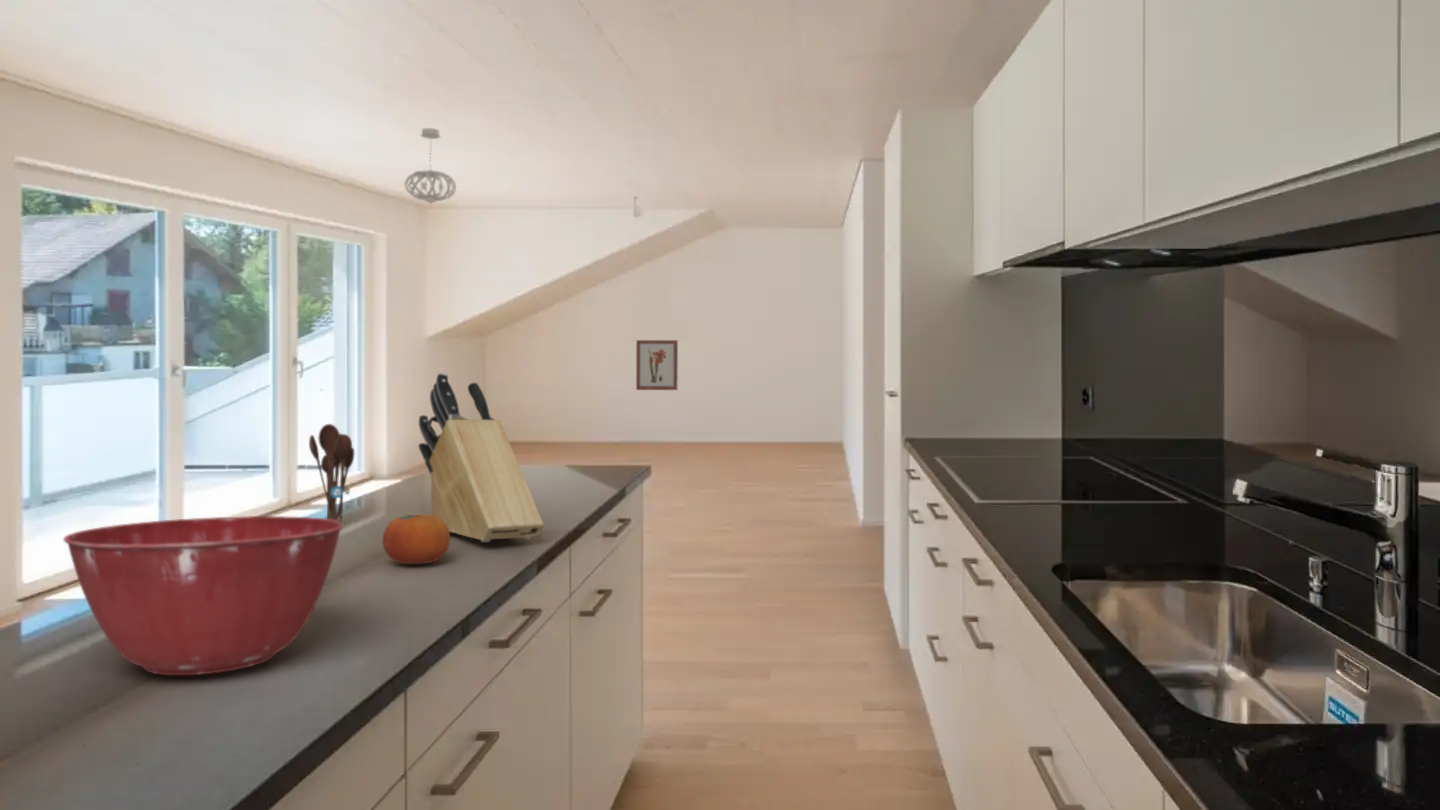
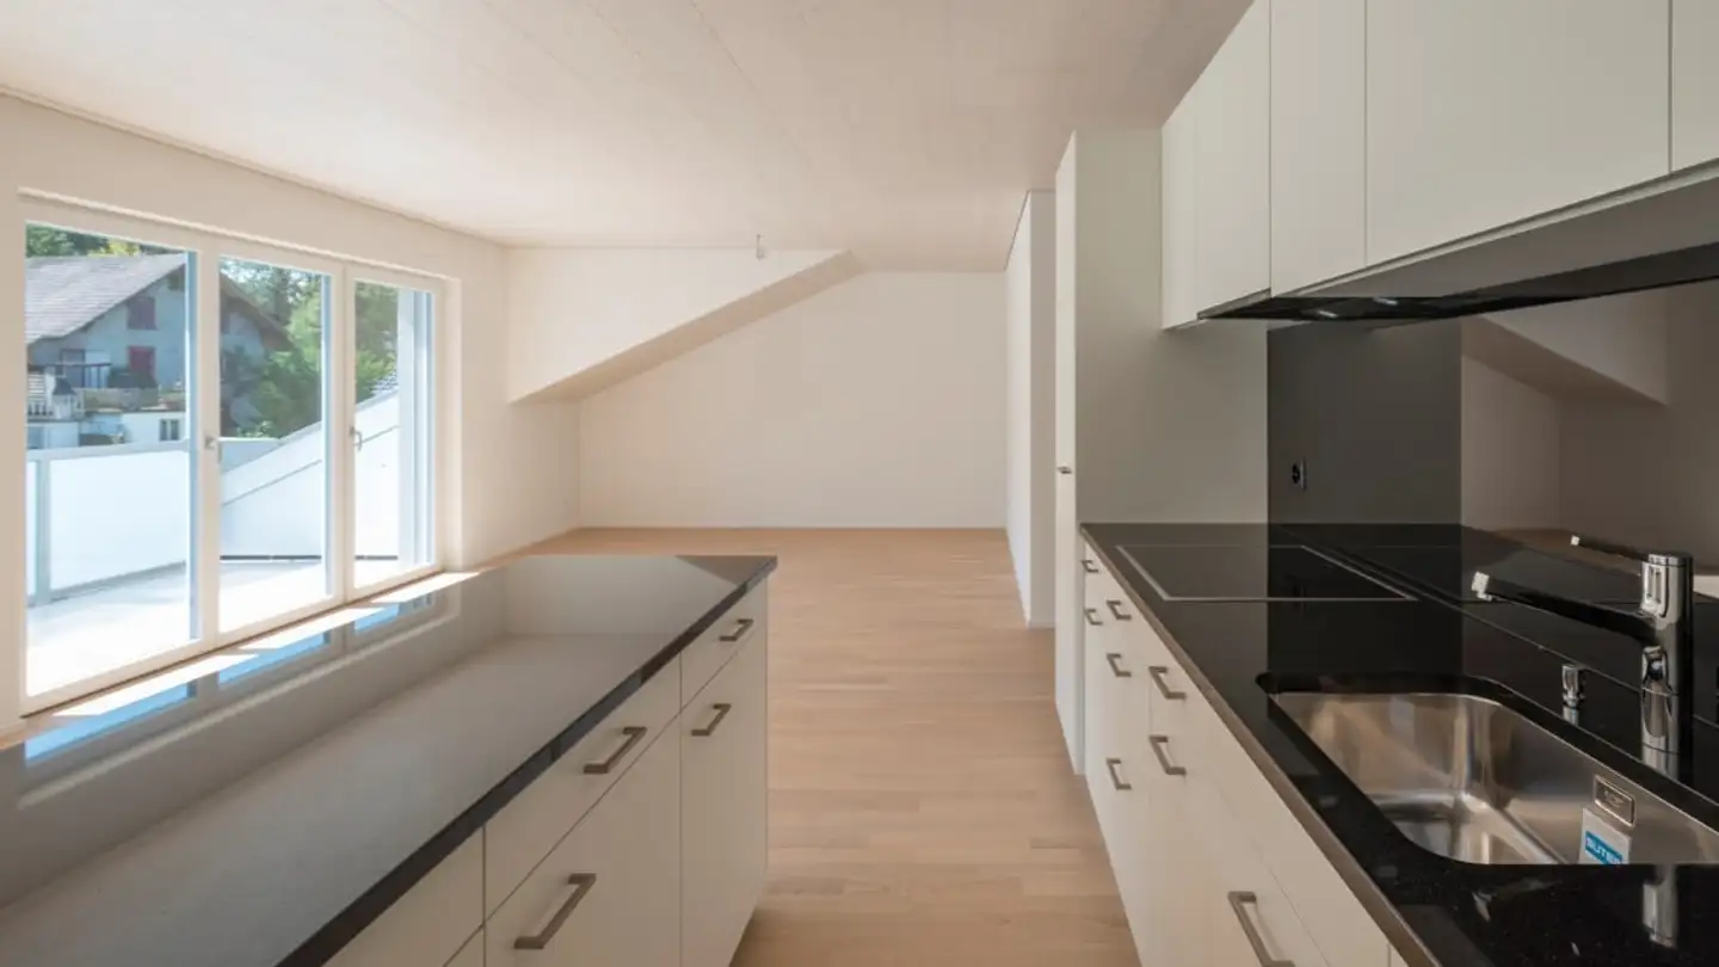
- fruit (416, 539)
- utensil holder (332, 474)
- mixing bowl (211, 593)
- wall art (656, 365)
- pendant light (430, 167)
- knife block (475, 452)
